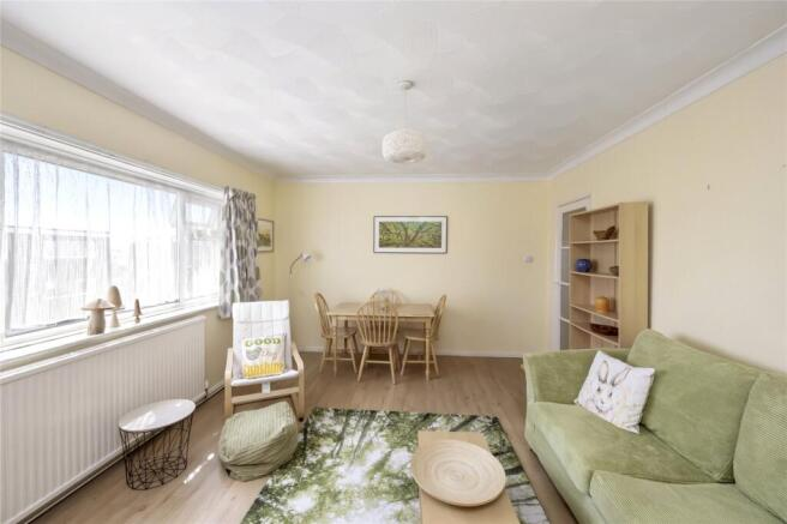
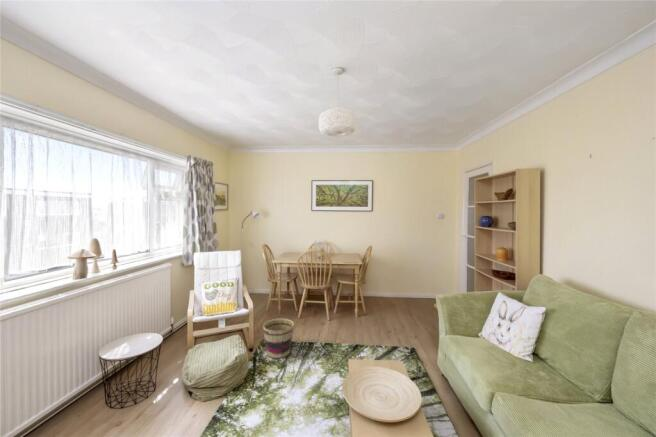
+ basket (278, 338)
